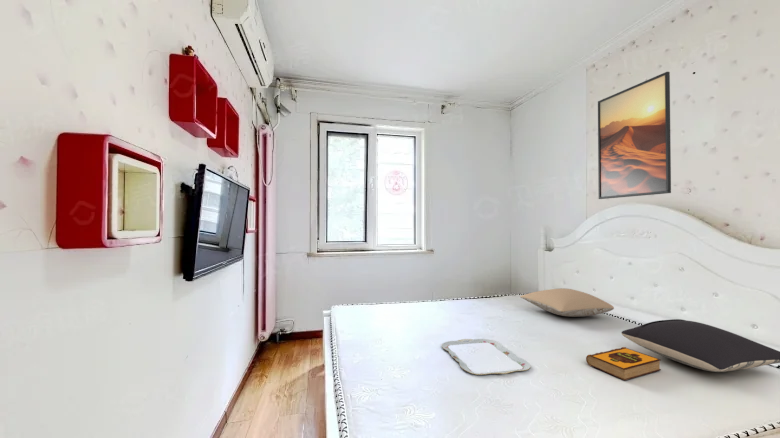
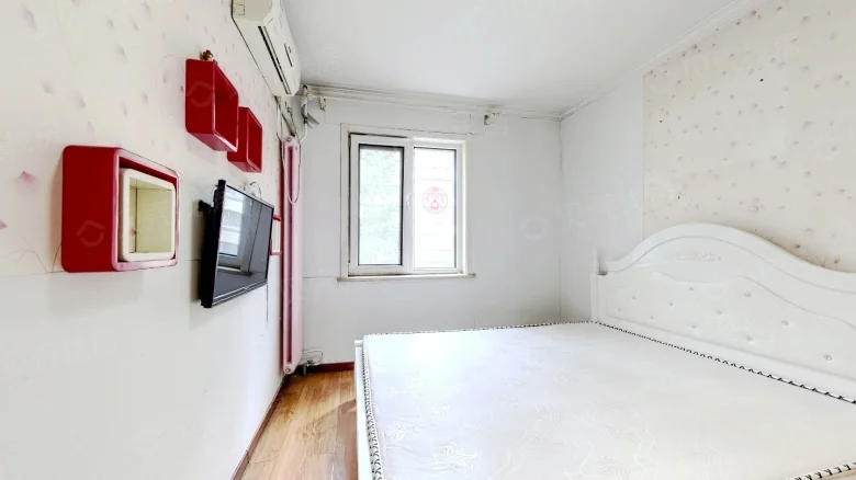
- hardback book (622, 361)
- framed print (630, 142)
- pillow (564, 302)
- pillow (699, 344)
- serving tray (482, 342)
